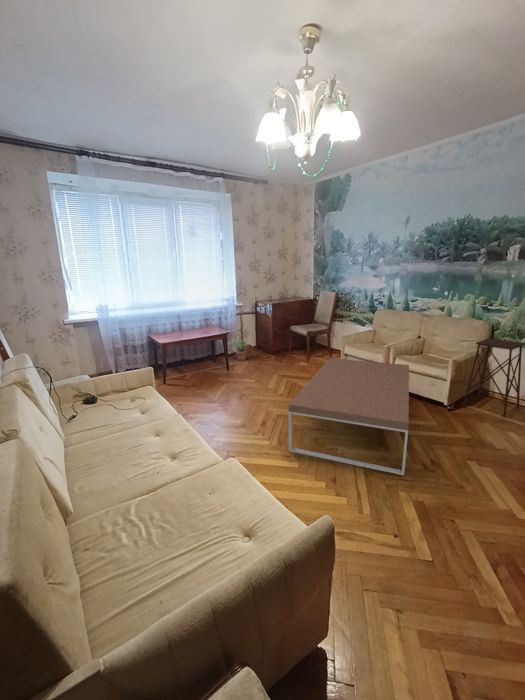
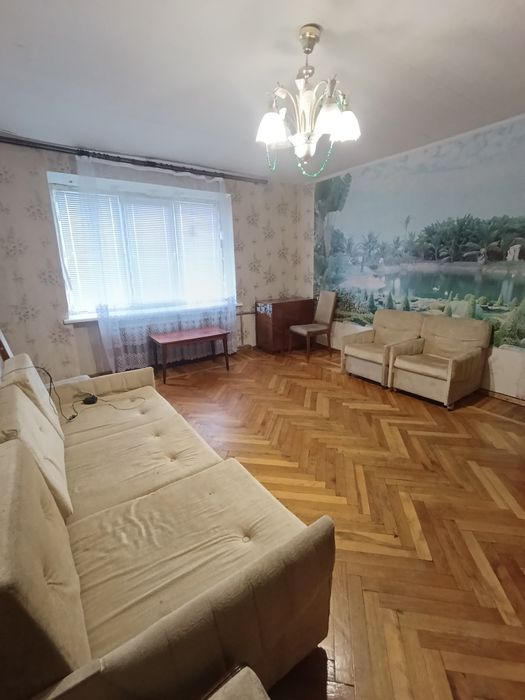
- potted plant (238, 348)
- side table (494, 374)
- coffee table (357, 401)
